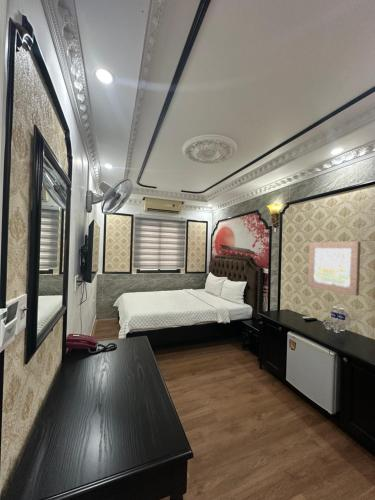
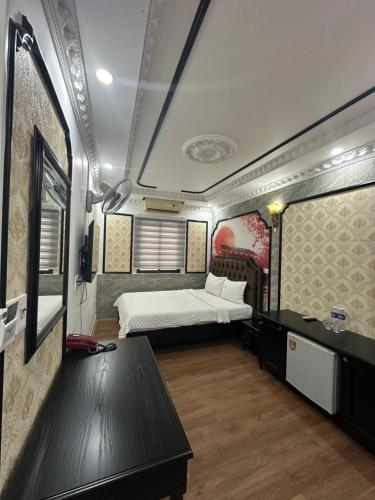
- wall art (331, 266)
